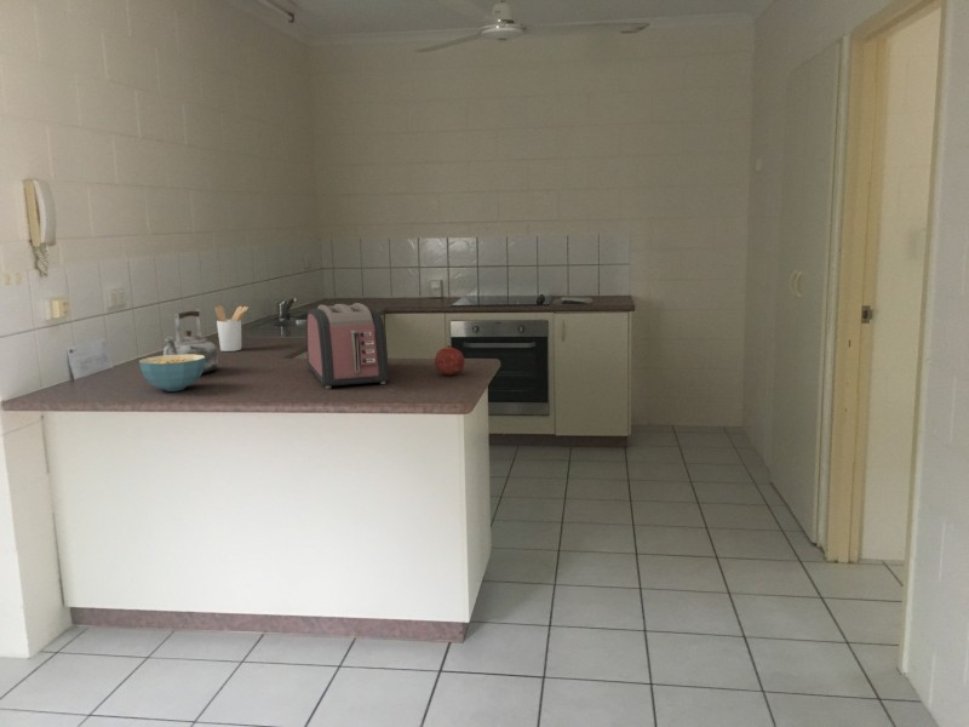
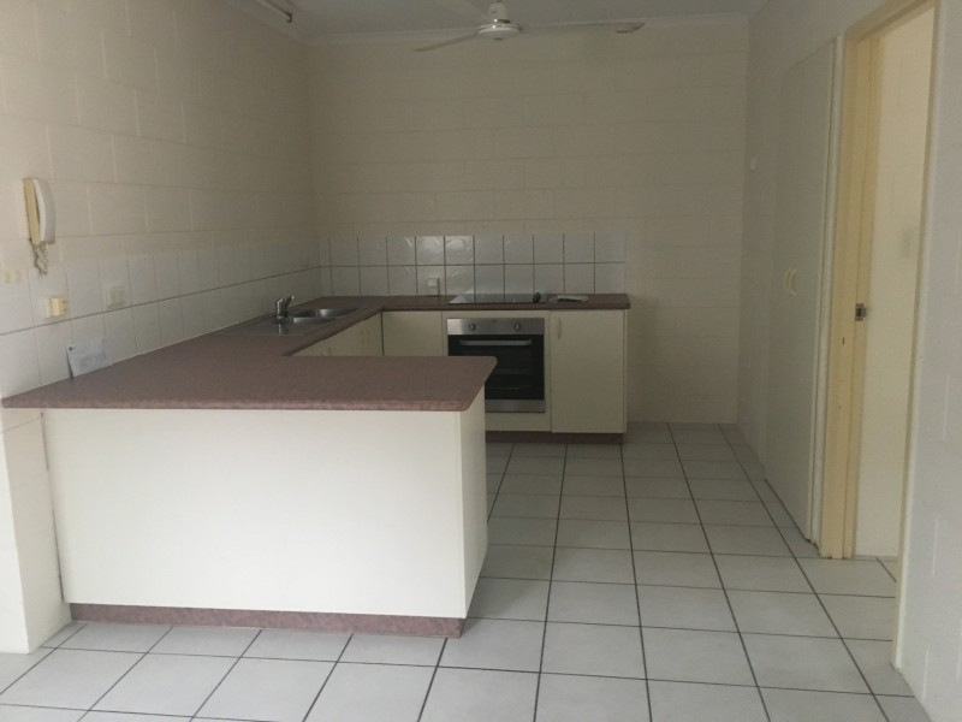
- toaster (345, 340)
- kettle (185, 342)
- cereal bowl (173, 373)
- utensil holder (234, 327)
- fruit (449, 360)
